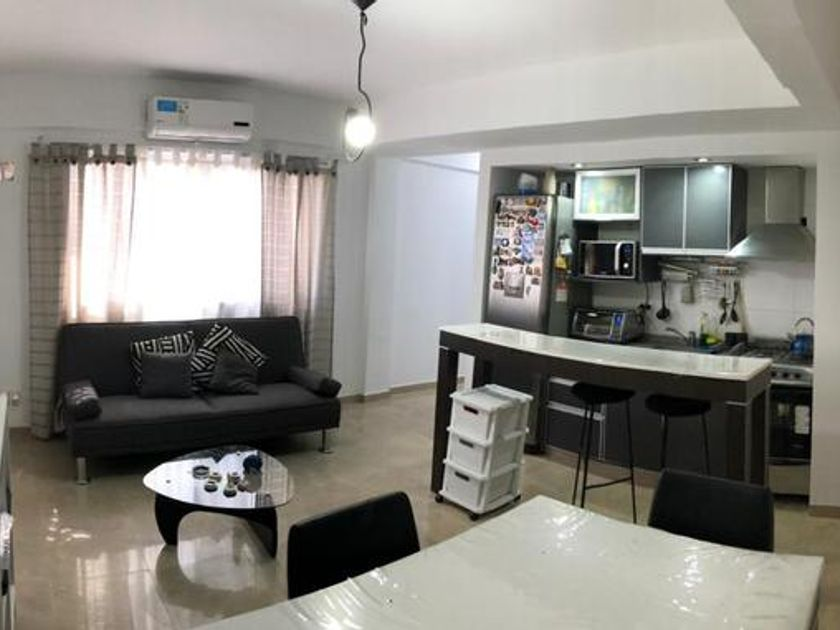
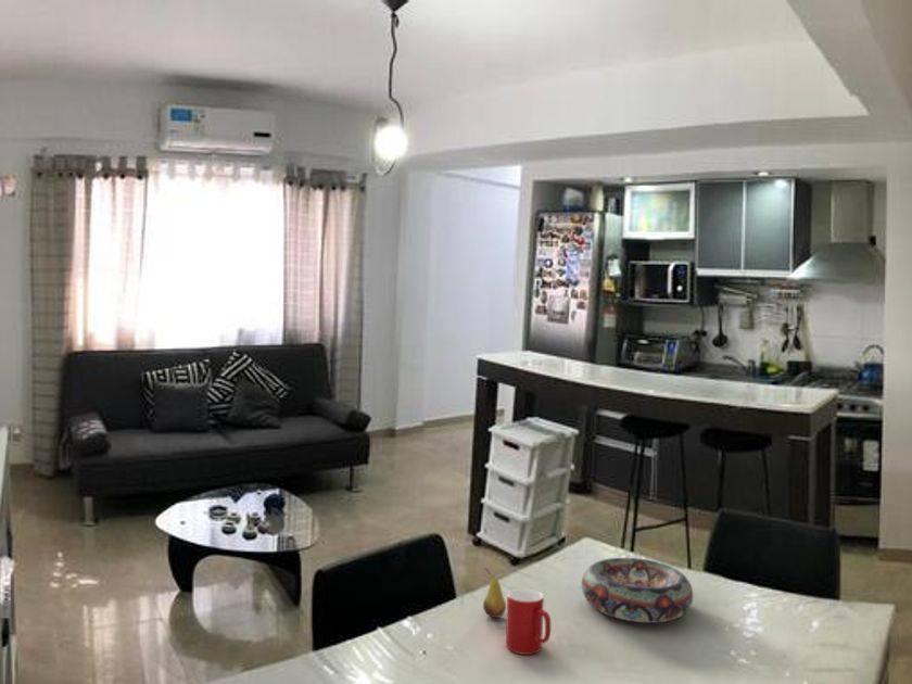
+ decorative bowl (636, 588)
+ cup (528, 623)
+ fruit (495, 592)
